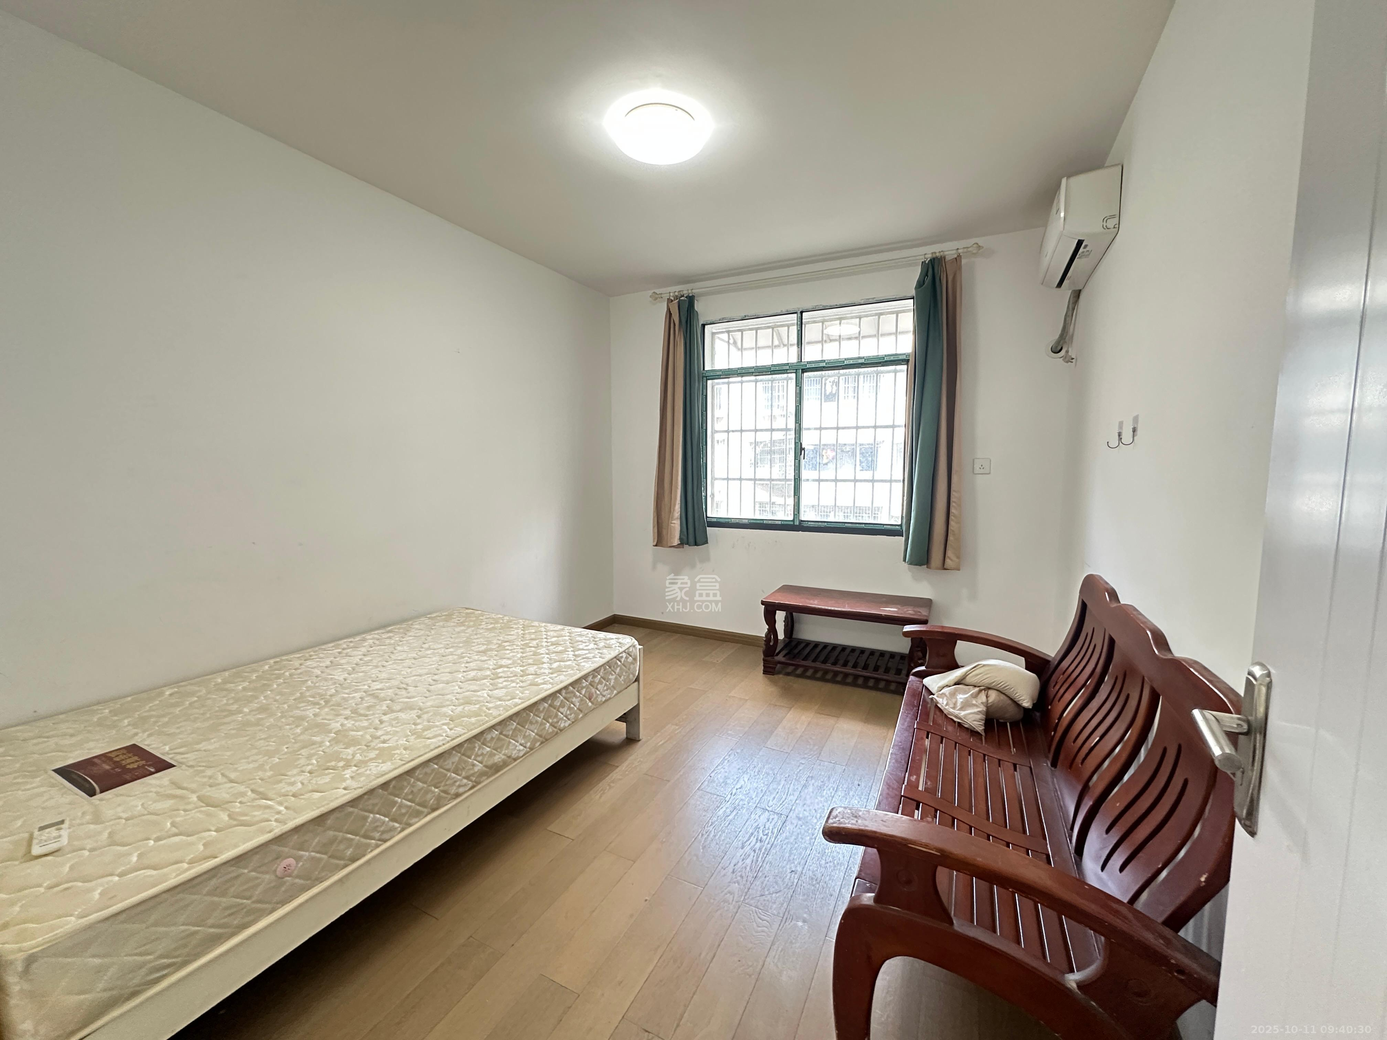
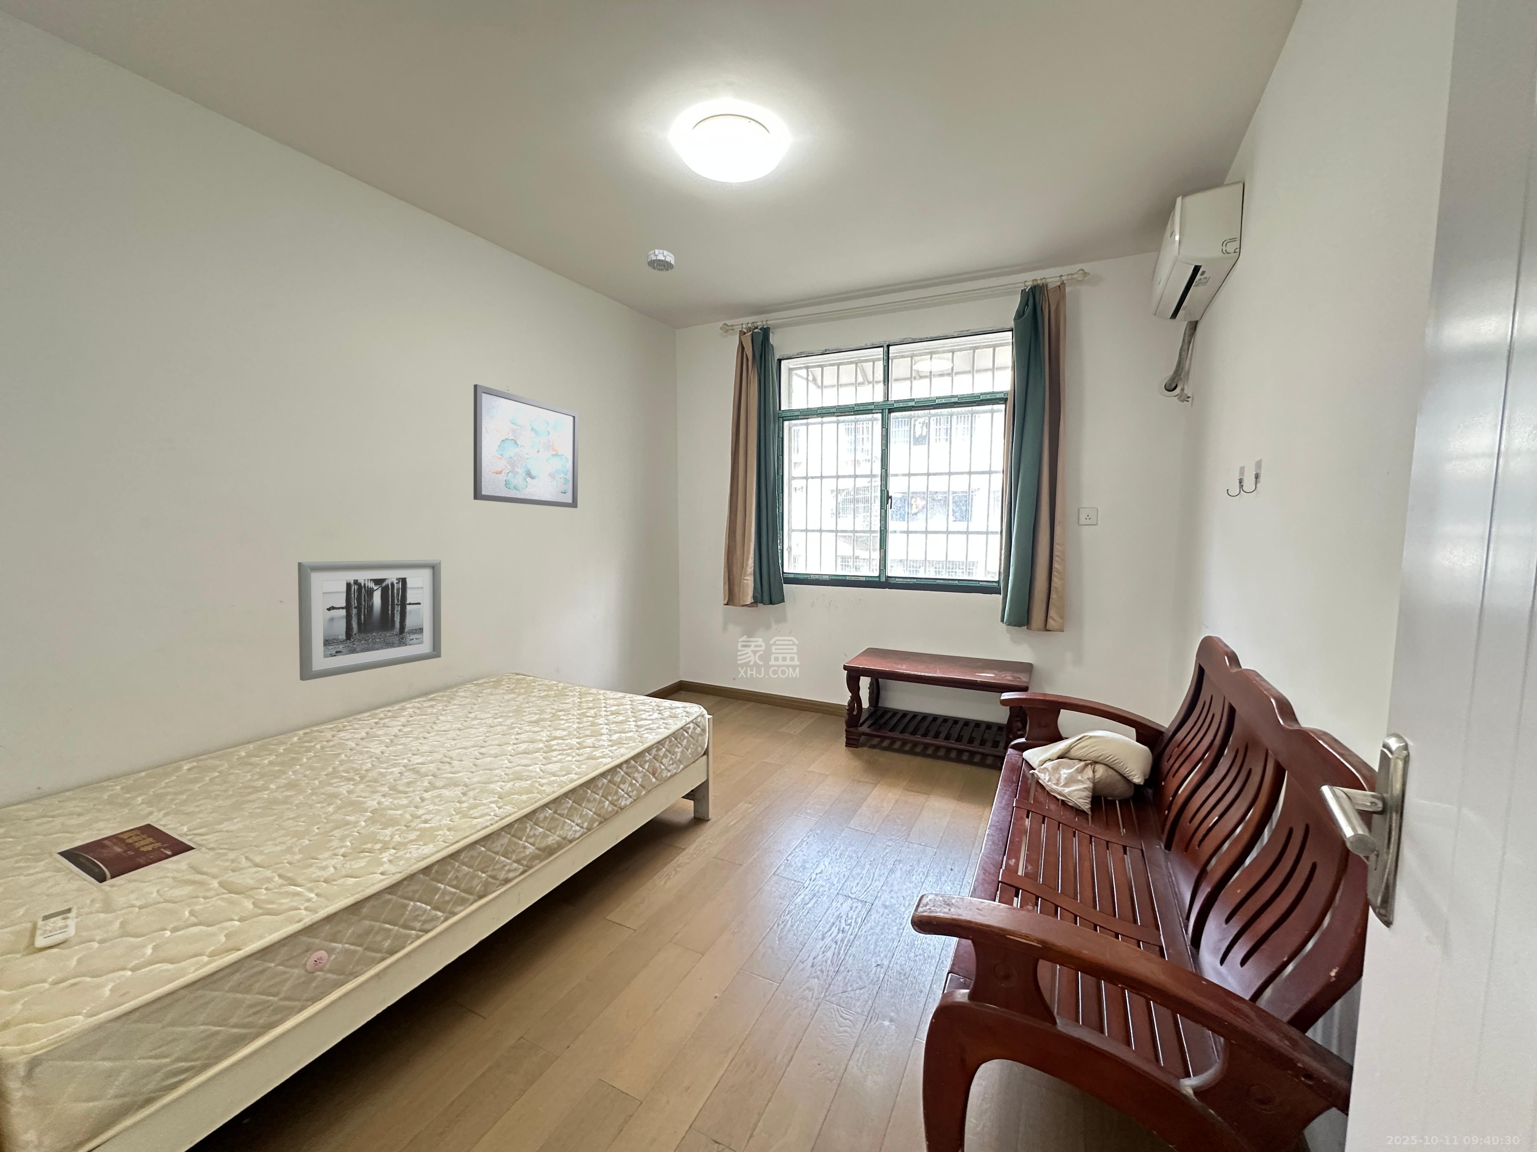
+ wall art (530, 453)
+ wall art (376, 615)
+ smoke detector (661, 260)
